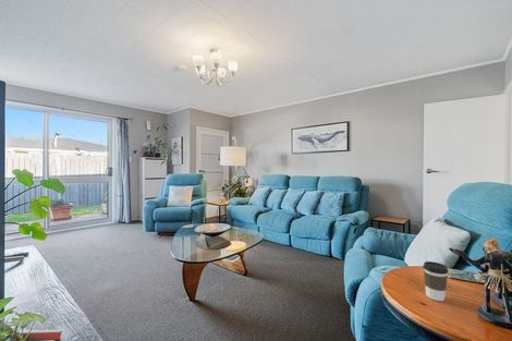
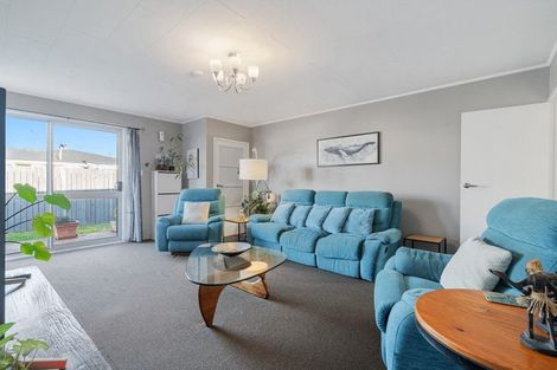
- coffee cup (435, 280)
